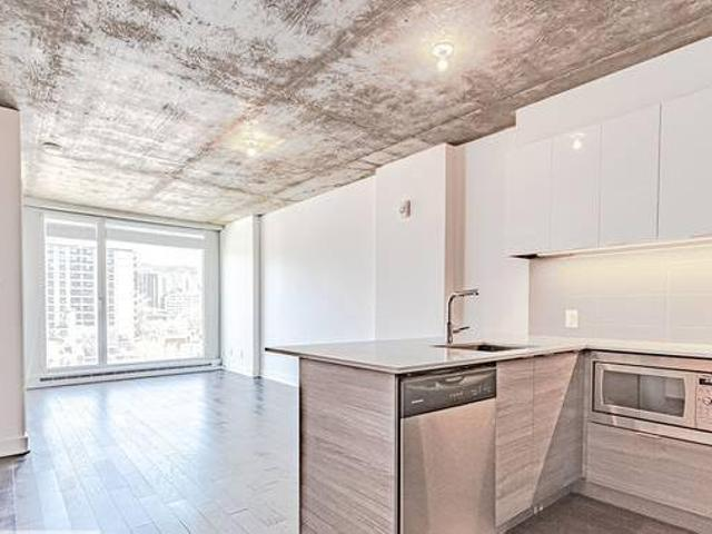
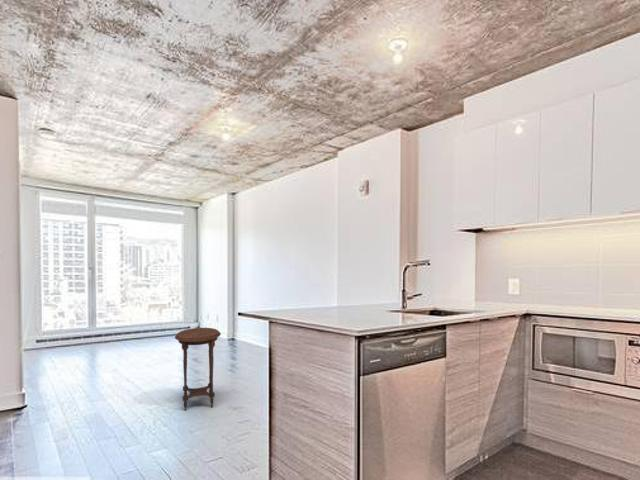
+ side table (209, 368)
